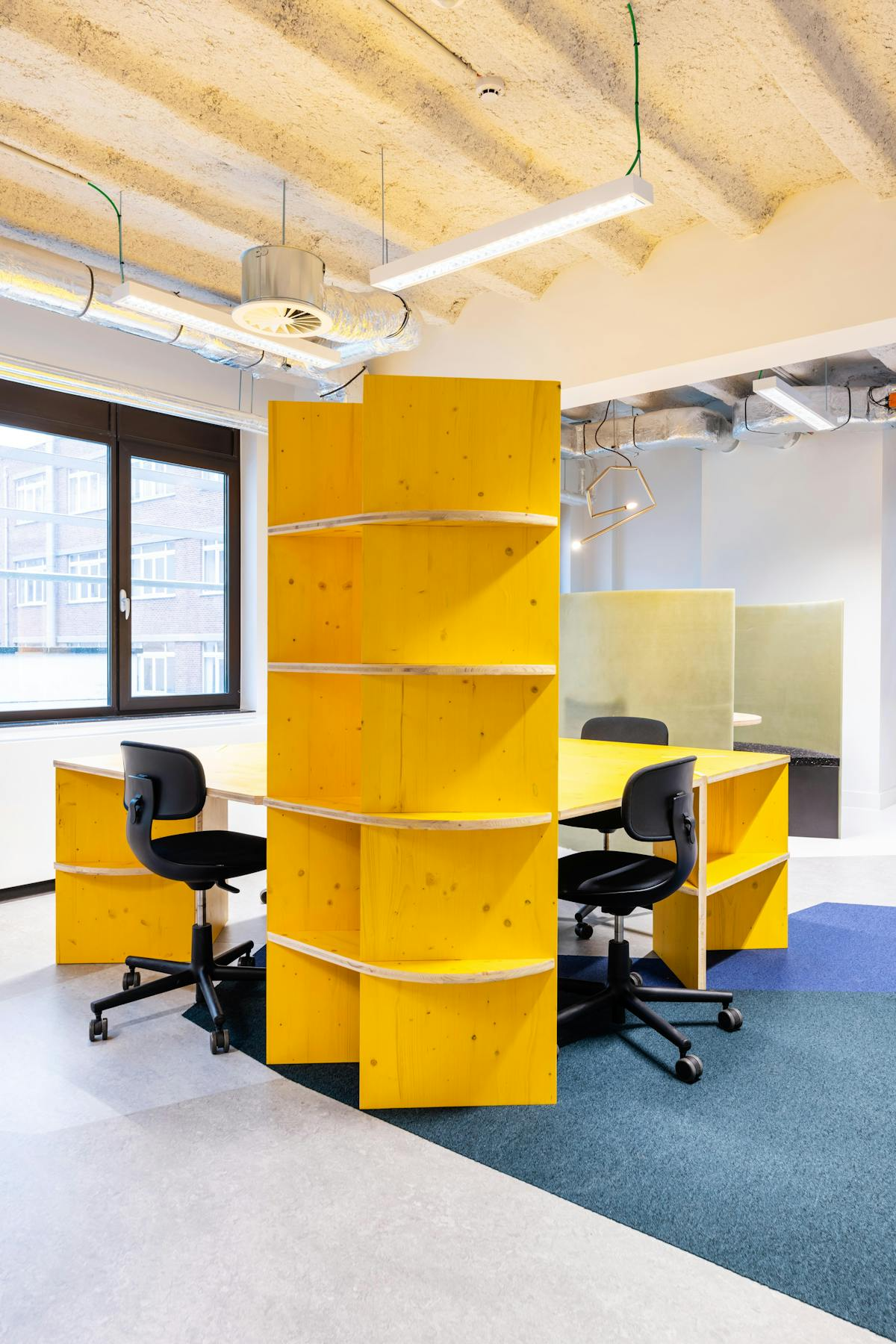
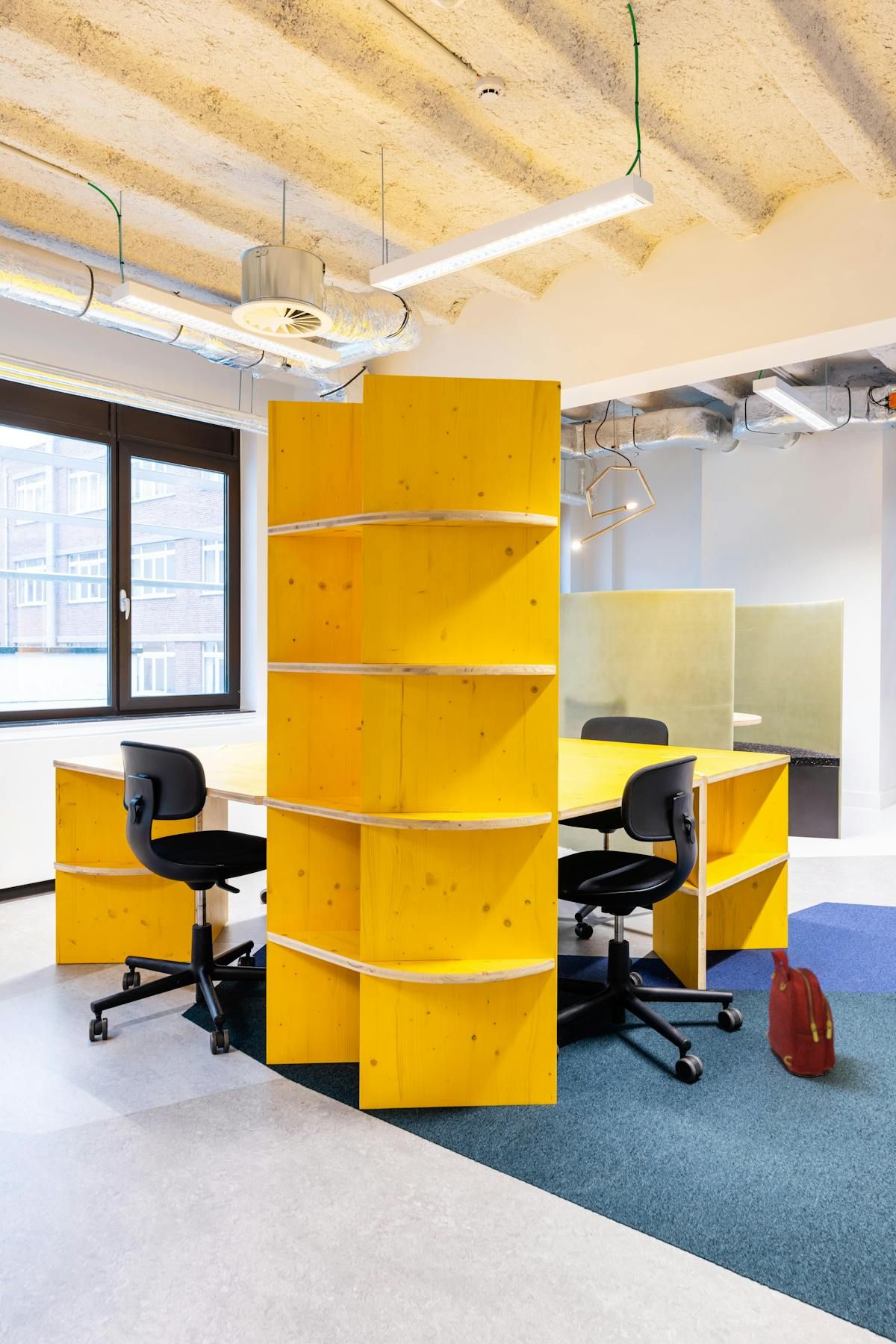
+ backpack (800, 1005)
